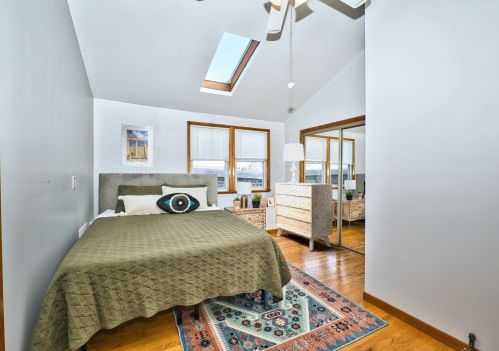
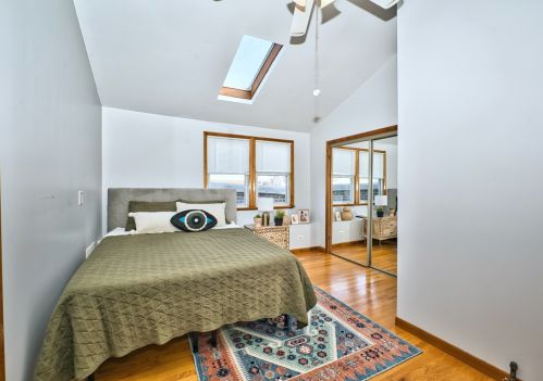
- lamp (293, 163)
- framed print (137, 146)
- dresser (301, 212)
